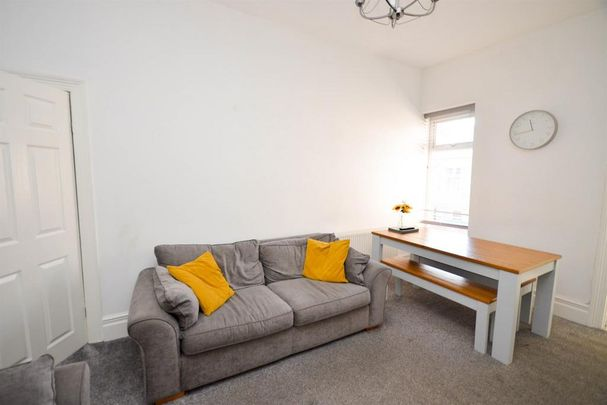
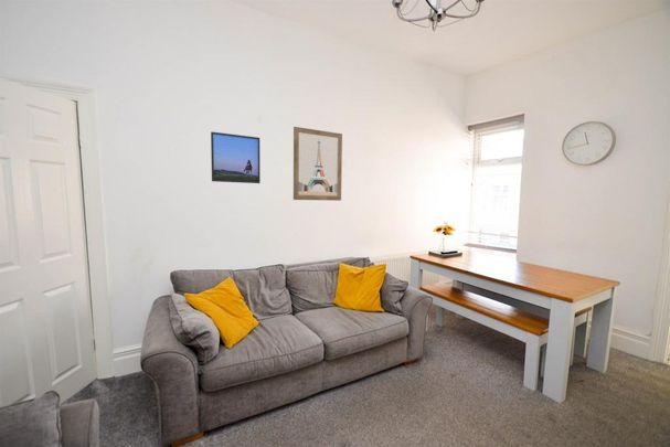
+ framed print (236, 158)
+ wall art (318, 166)
